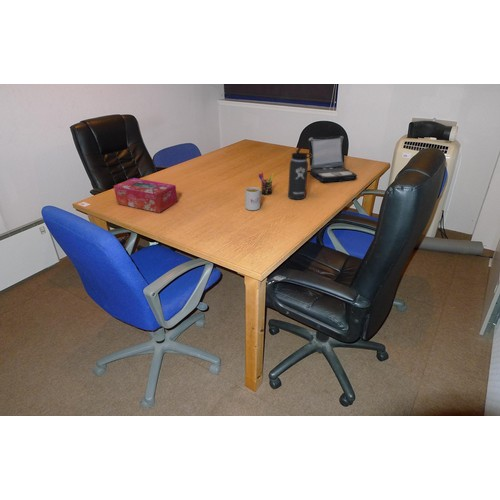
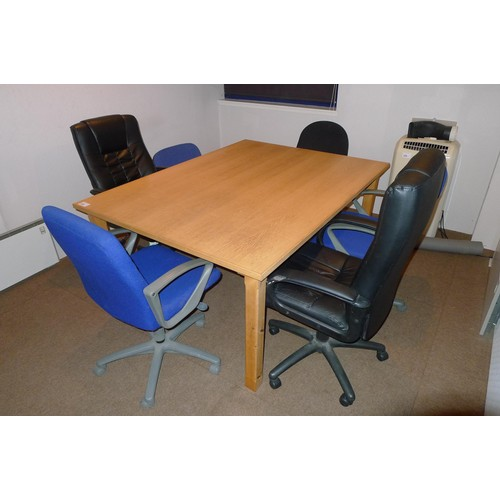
- tissue box (146, 194)
- laptop (331, 158)
- thermos bottle (300, 171)
- pen holder (266, 183)
- mug (254, 197)
